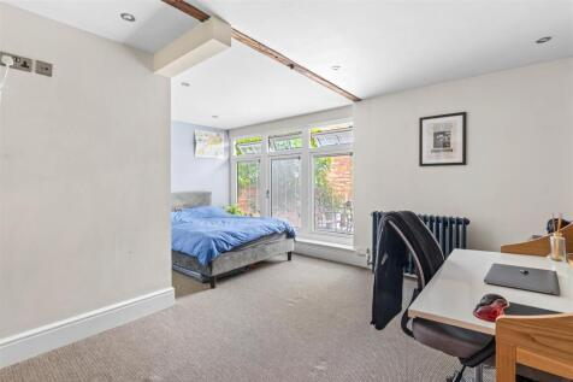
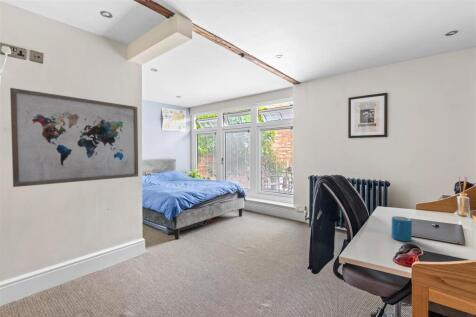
+ mug (400, 229)
+ wall art (85, 140)
